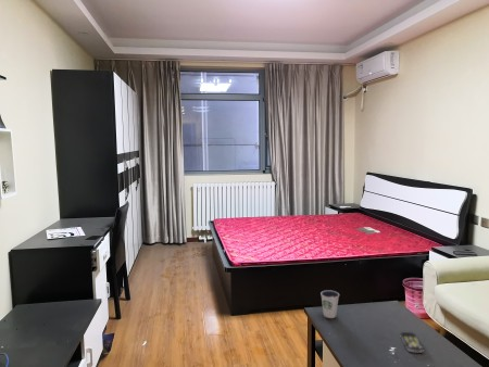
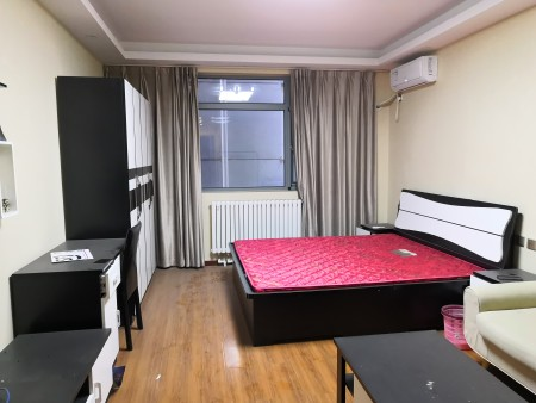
- dixie cup (329, 304)
- remote control (411, 341)
